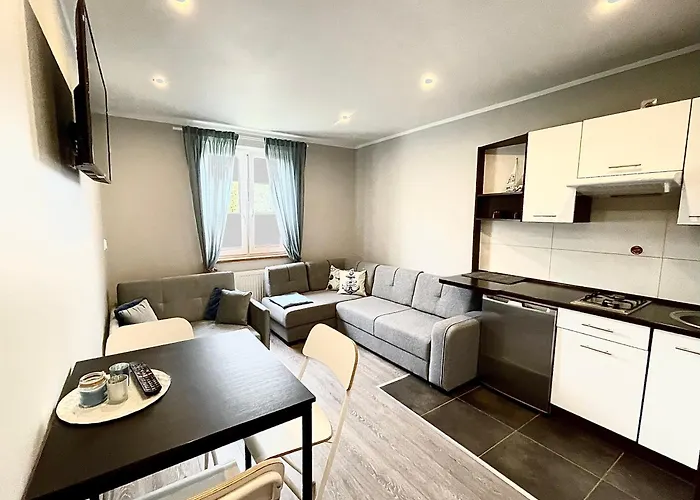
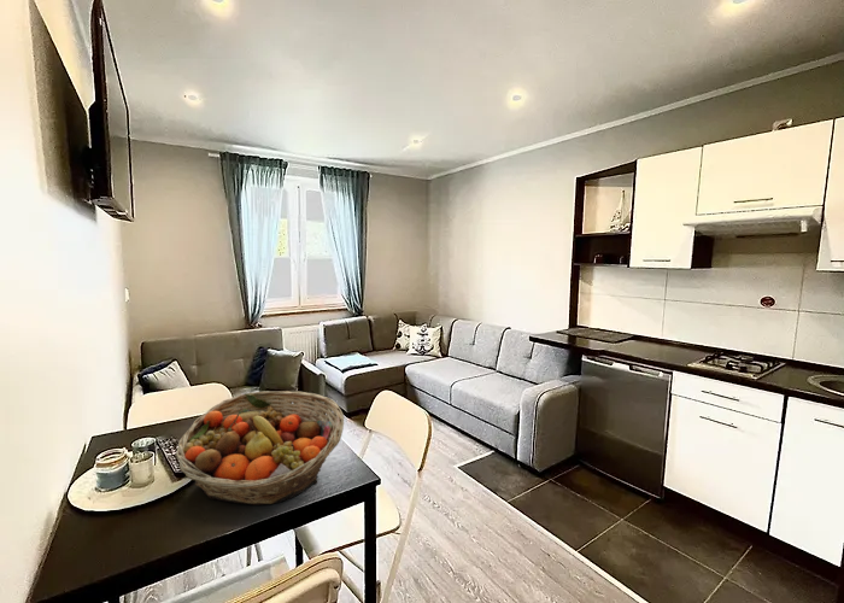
+ fruit basket (264, 441)
